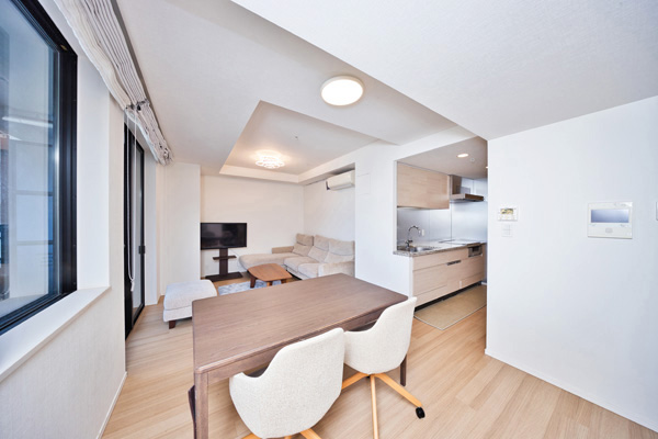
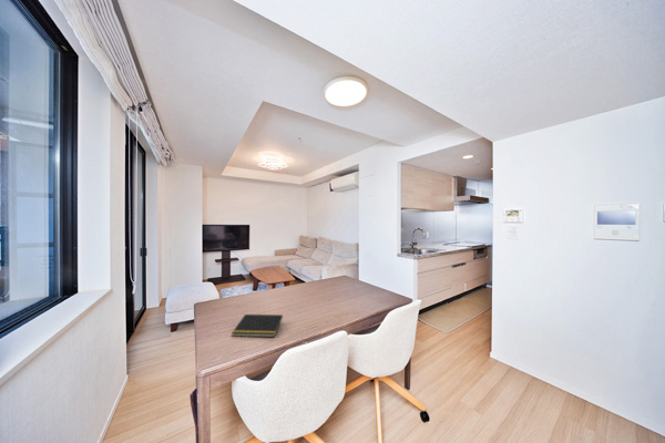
+ notepad (258, 324)
